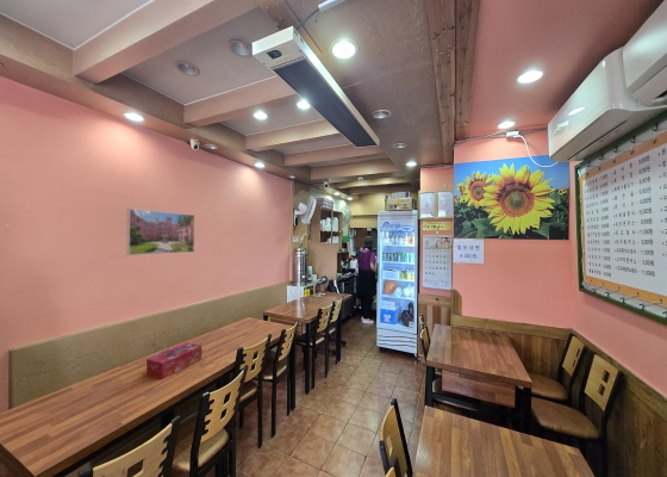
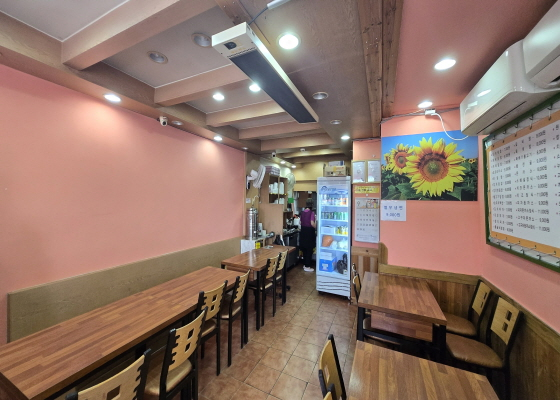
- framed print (164, 233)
- tissue box (175, 359)
